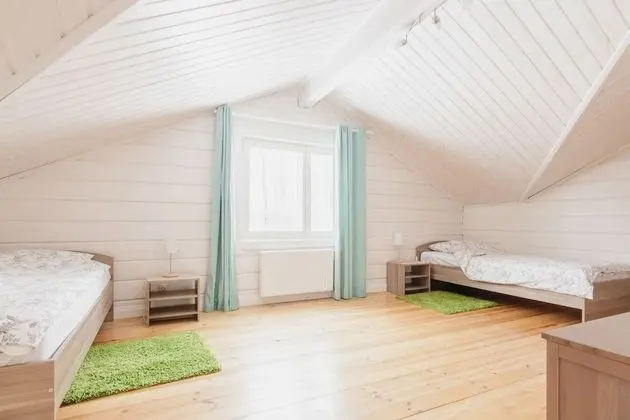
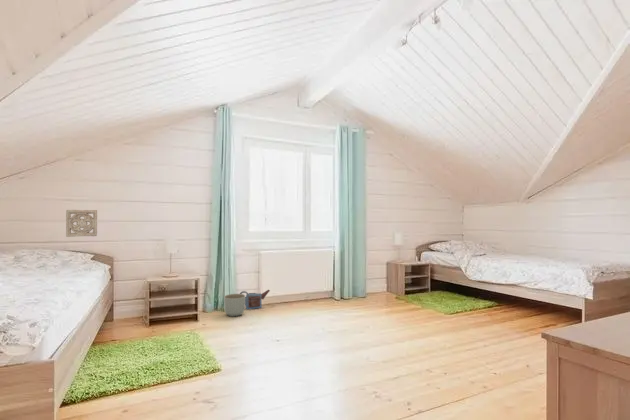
+ planter (234, 305)
+ watering can (254, 299)
+ wall ornament (82, 223)
